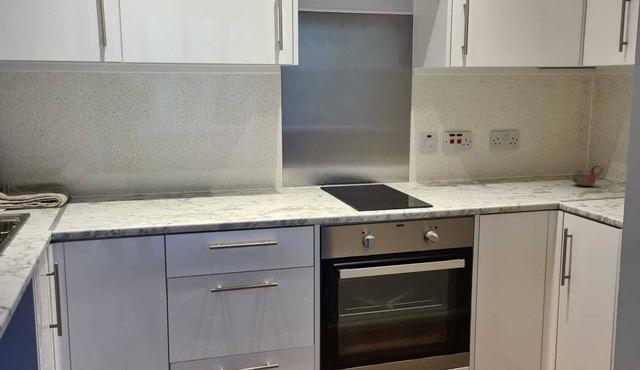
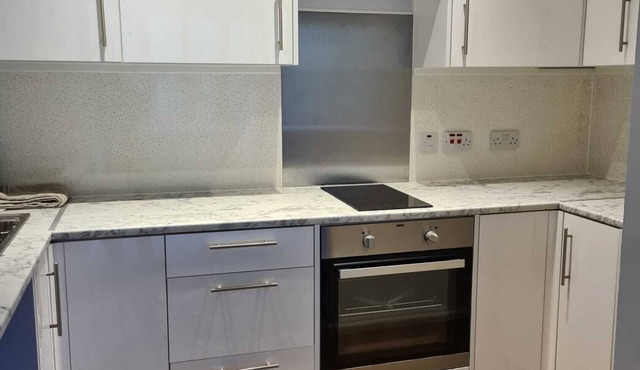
- cup (586, 175)
